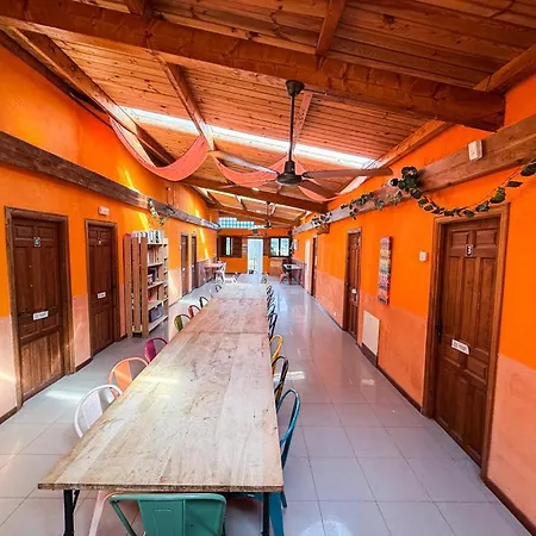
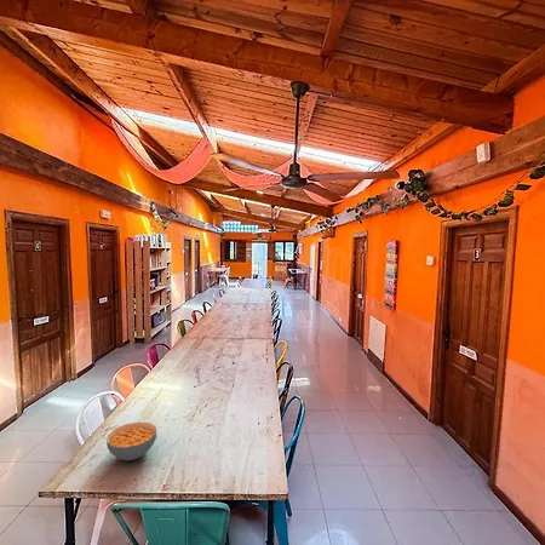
+ cereal bowl (132, 444)
